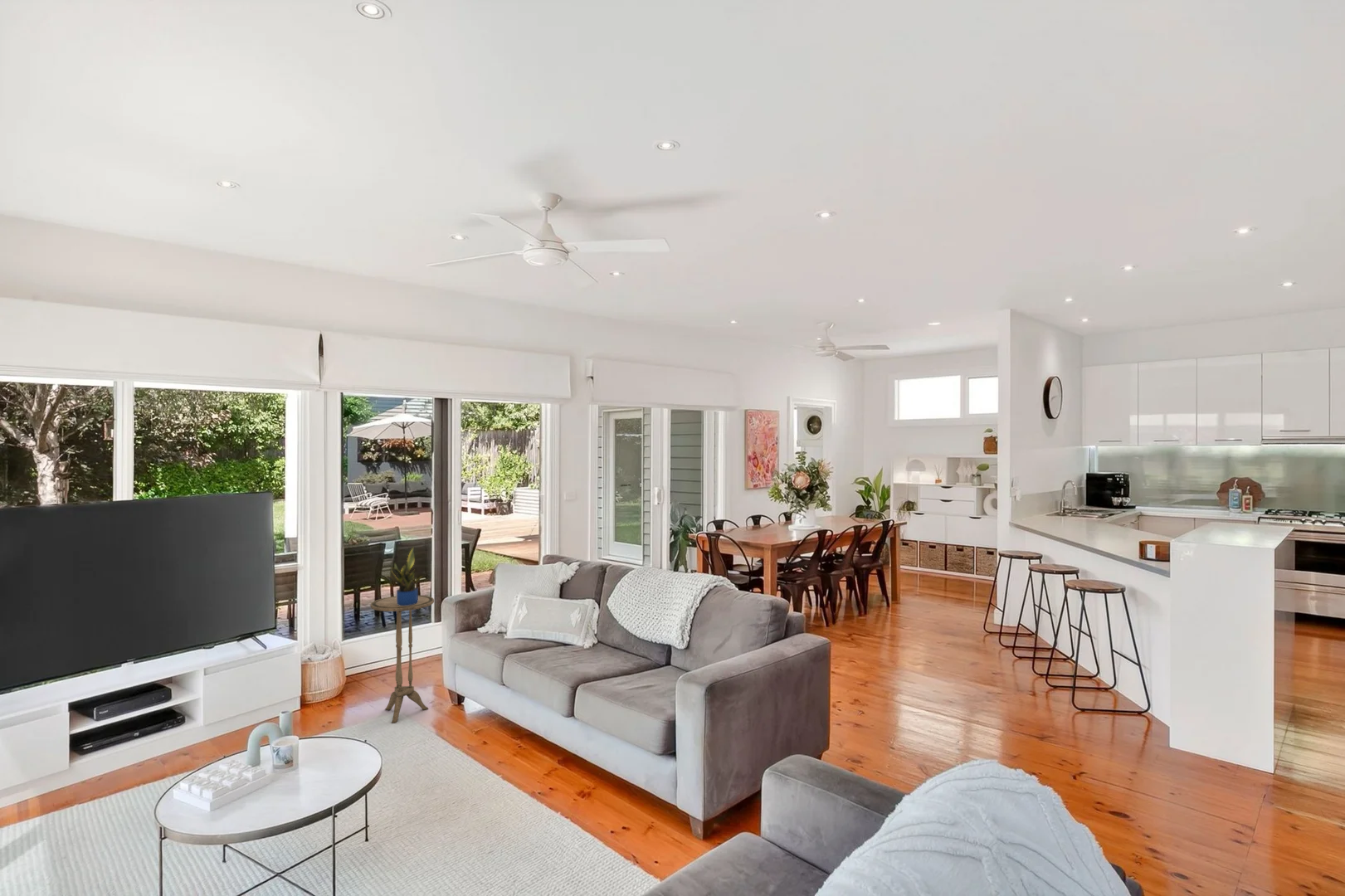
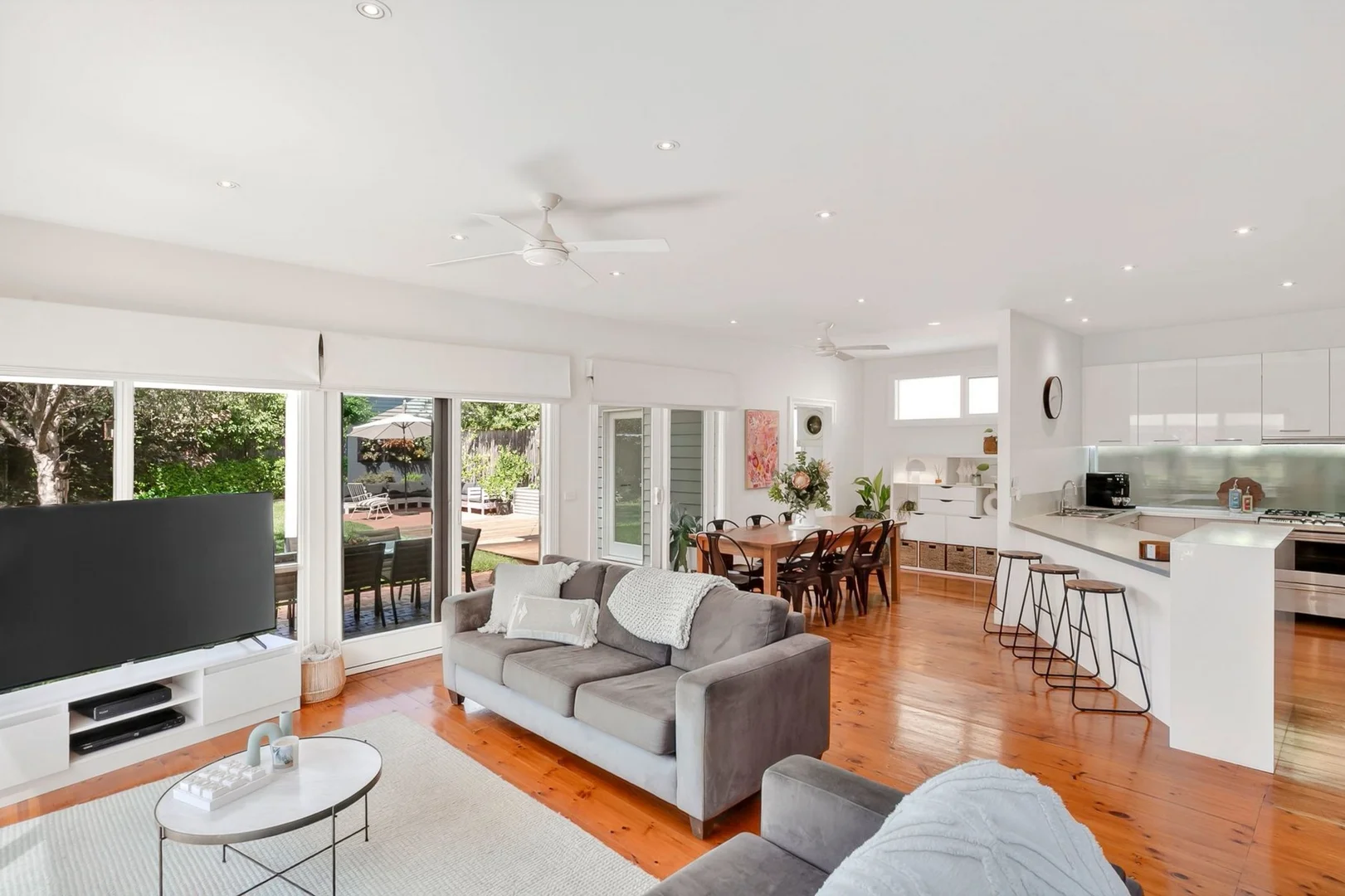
- side table (401, 657)
- potted plant (406, 576)
